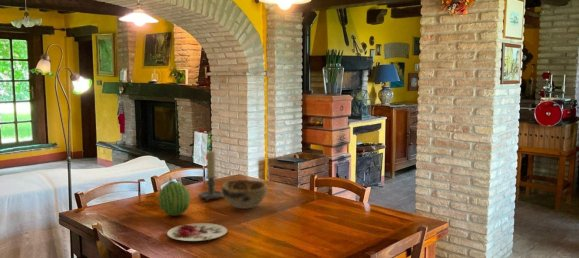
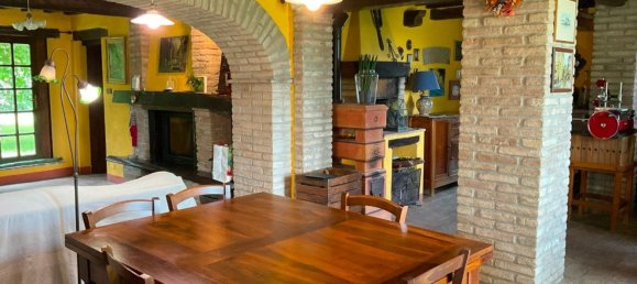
- candle holder (210, 174)
- plate (197, 231)
- fruit (174, 196)
- decorative bowl (244, 195)
